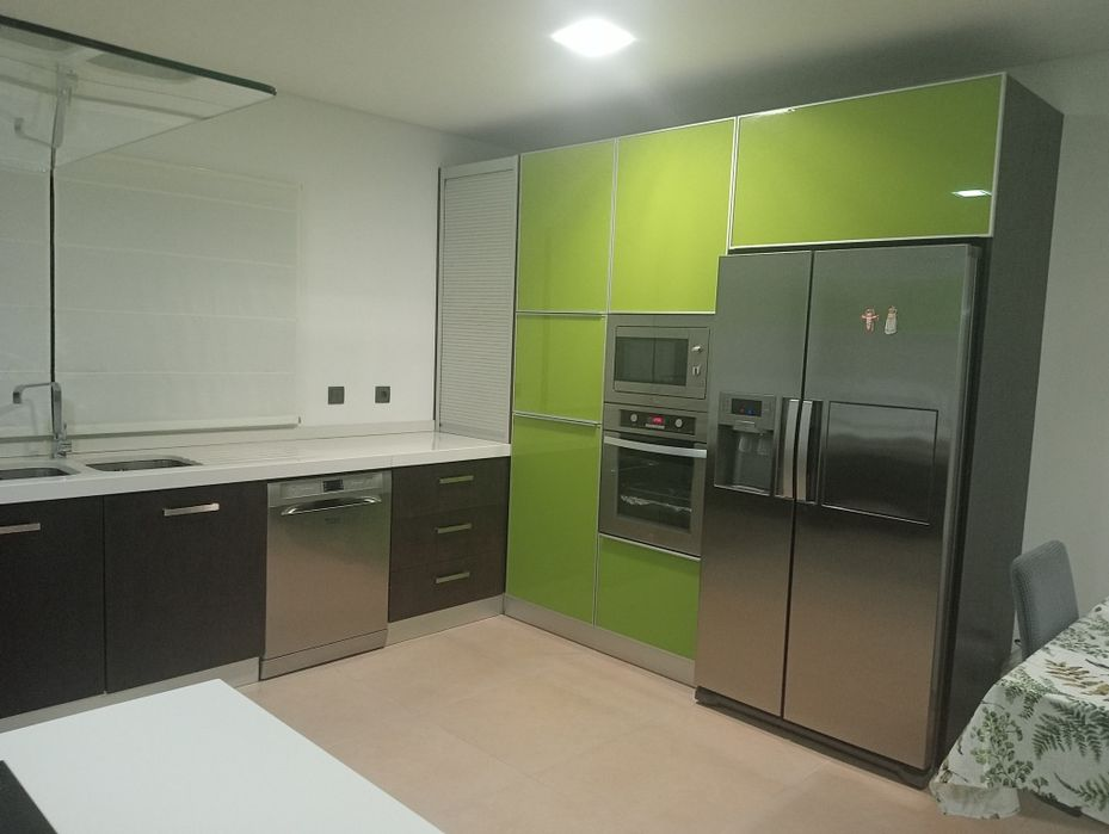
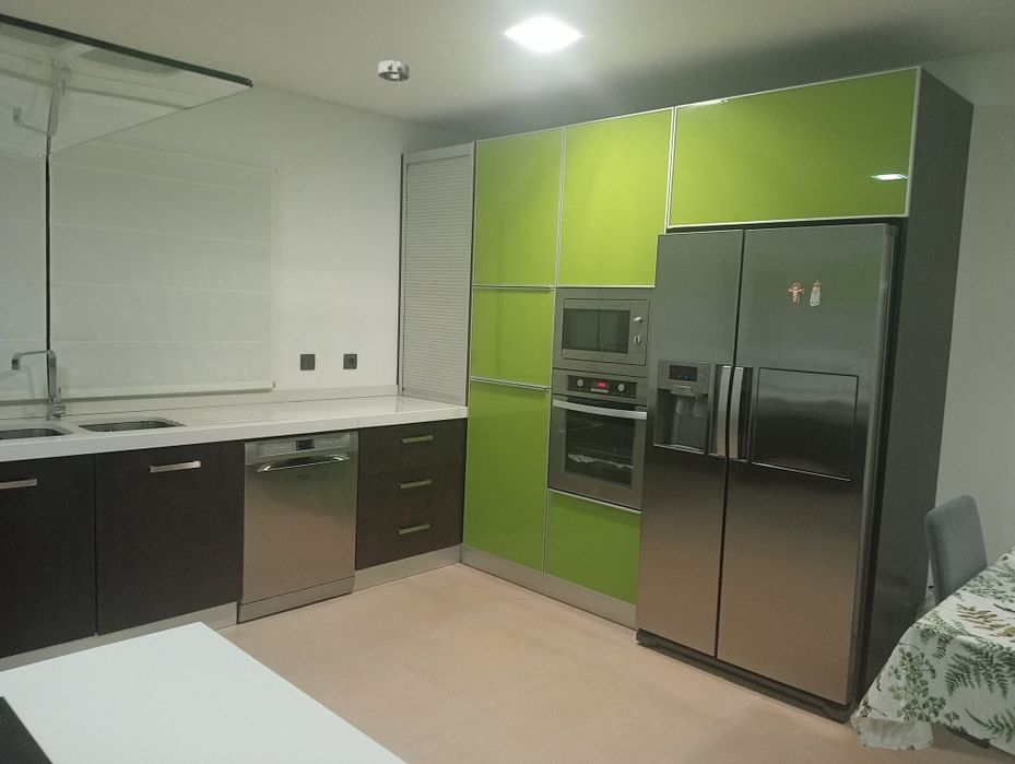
+ smoke detector (393, 70)
